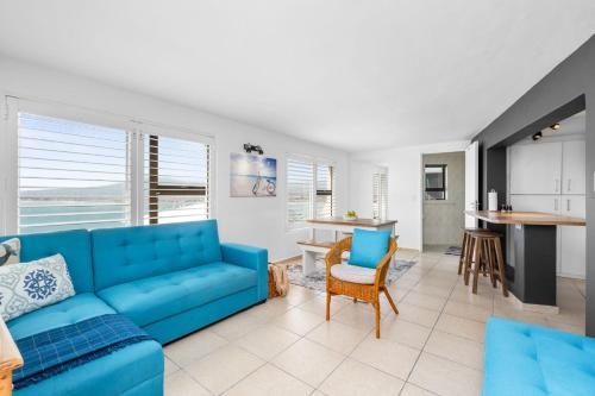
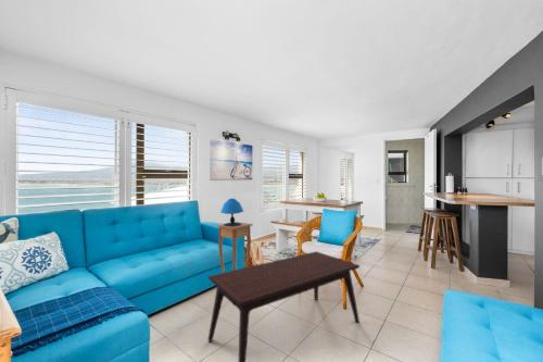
+ side table (235, 257)
+ table lamp (231, 211)
+ coffee table (288, 297)
